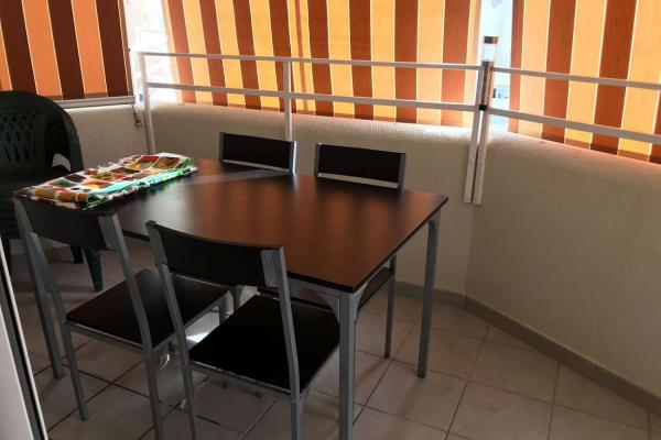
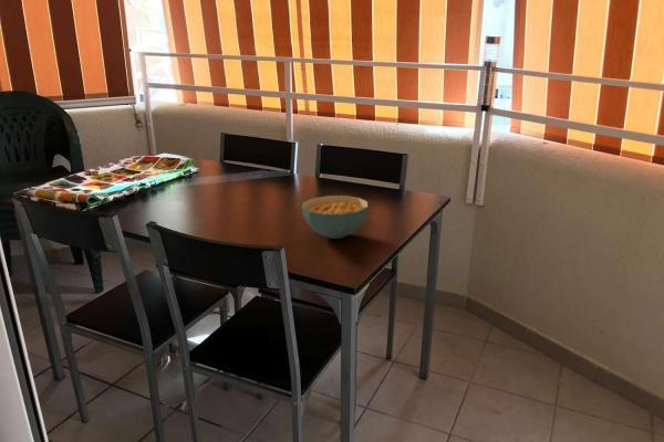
+ cereal bowl (335, 220)
